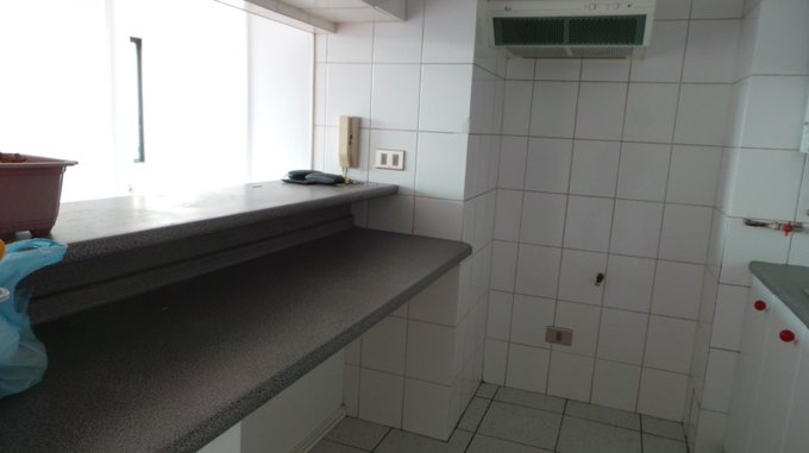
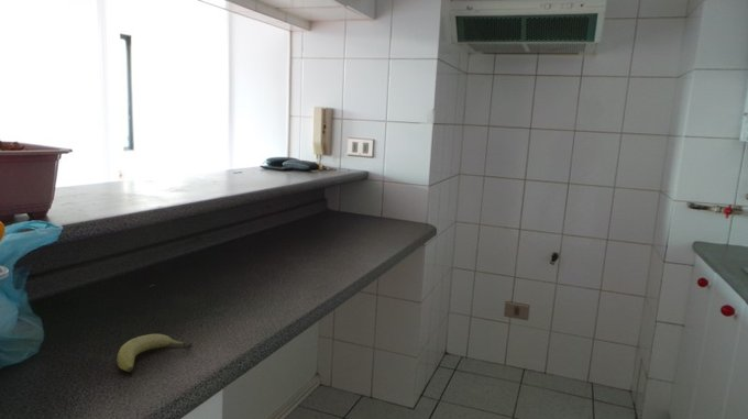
+ fruit (148, 348)
